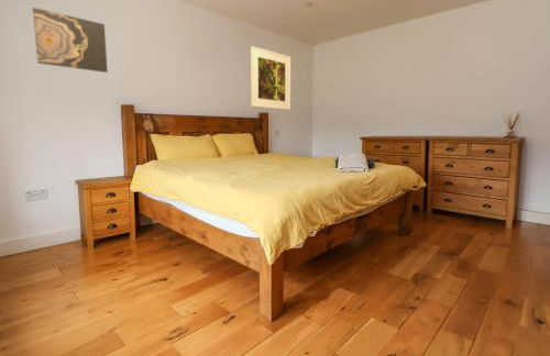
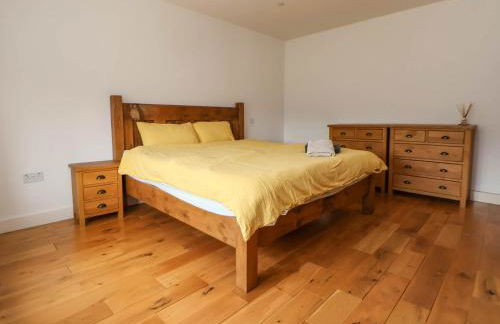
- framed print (272, 80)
- wall art (73, 42)
